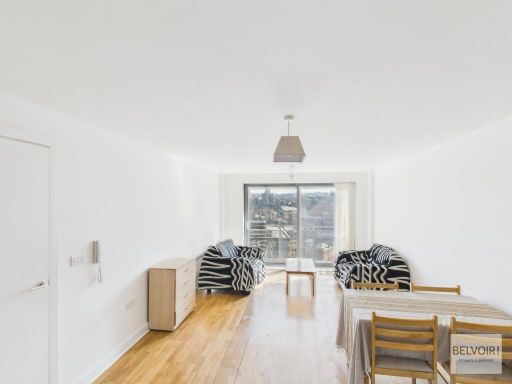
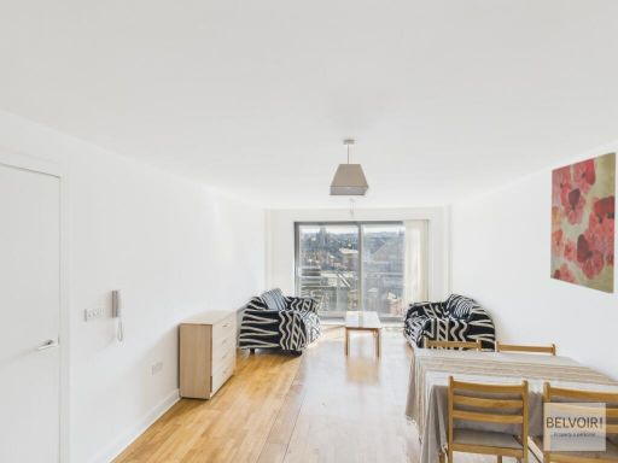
+ wall art (578, 223)
